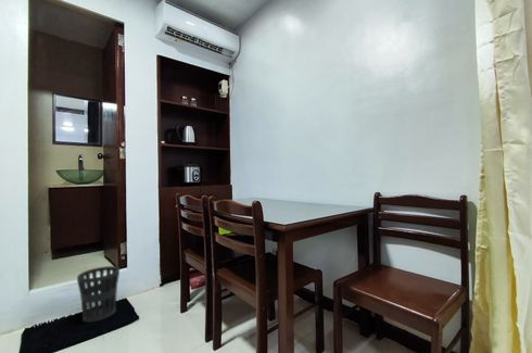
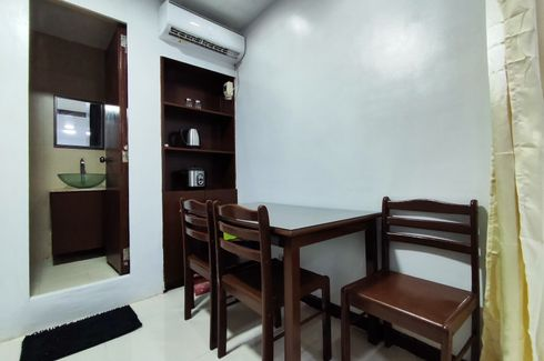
- wastebasket (99, 293)
